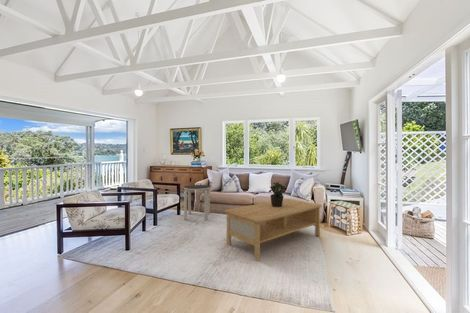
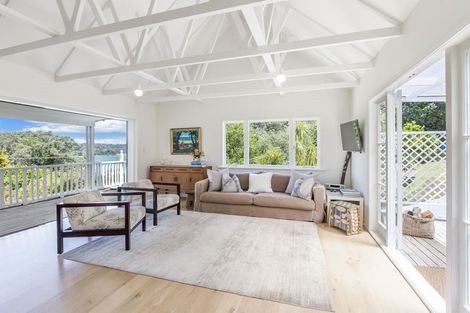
- potted plant (277, 193)
- side table (190, 201)
- coffee table (275, 223)
